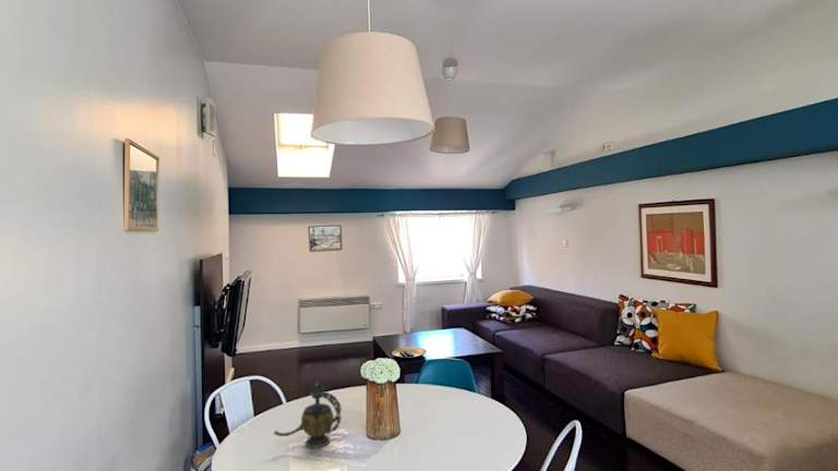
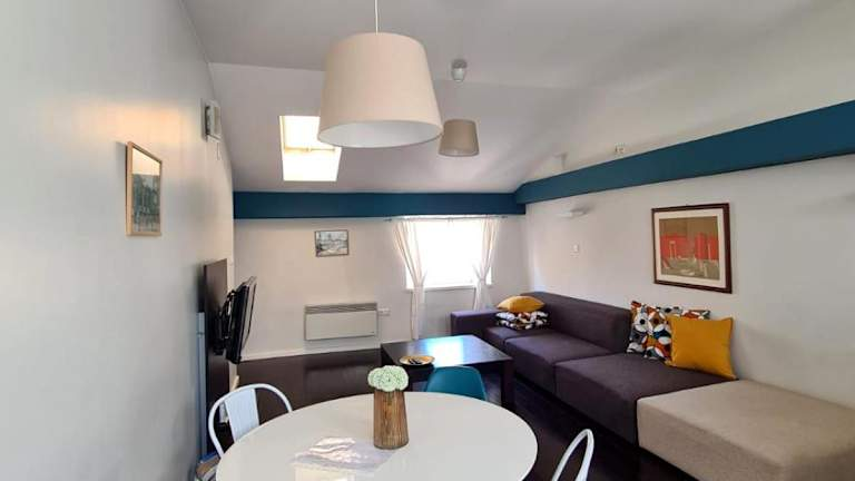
- teapot (308, 412)
